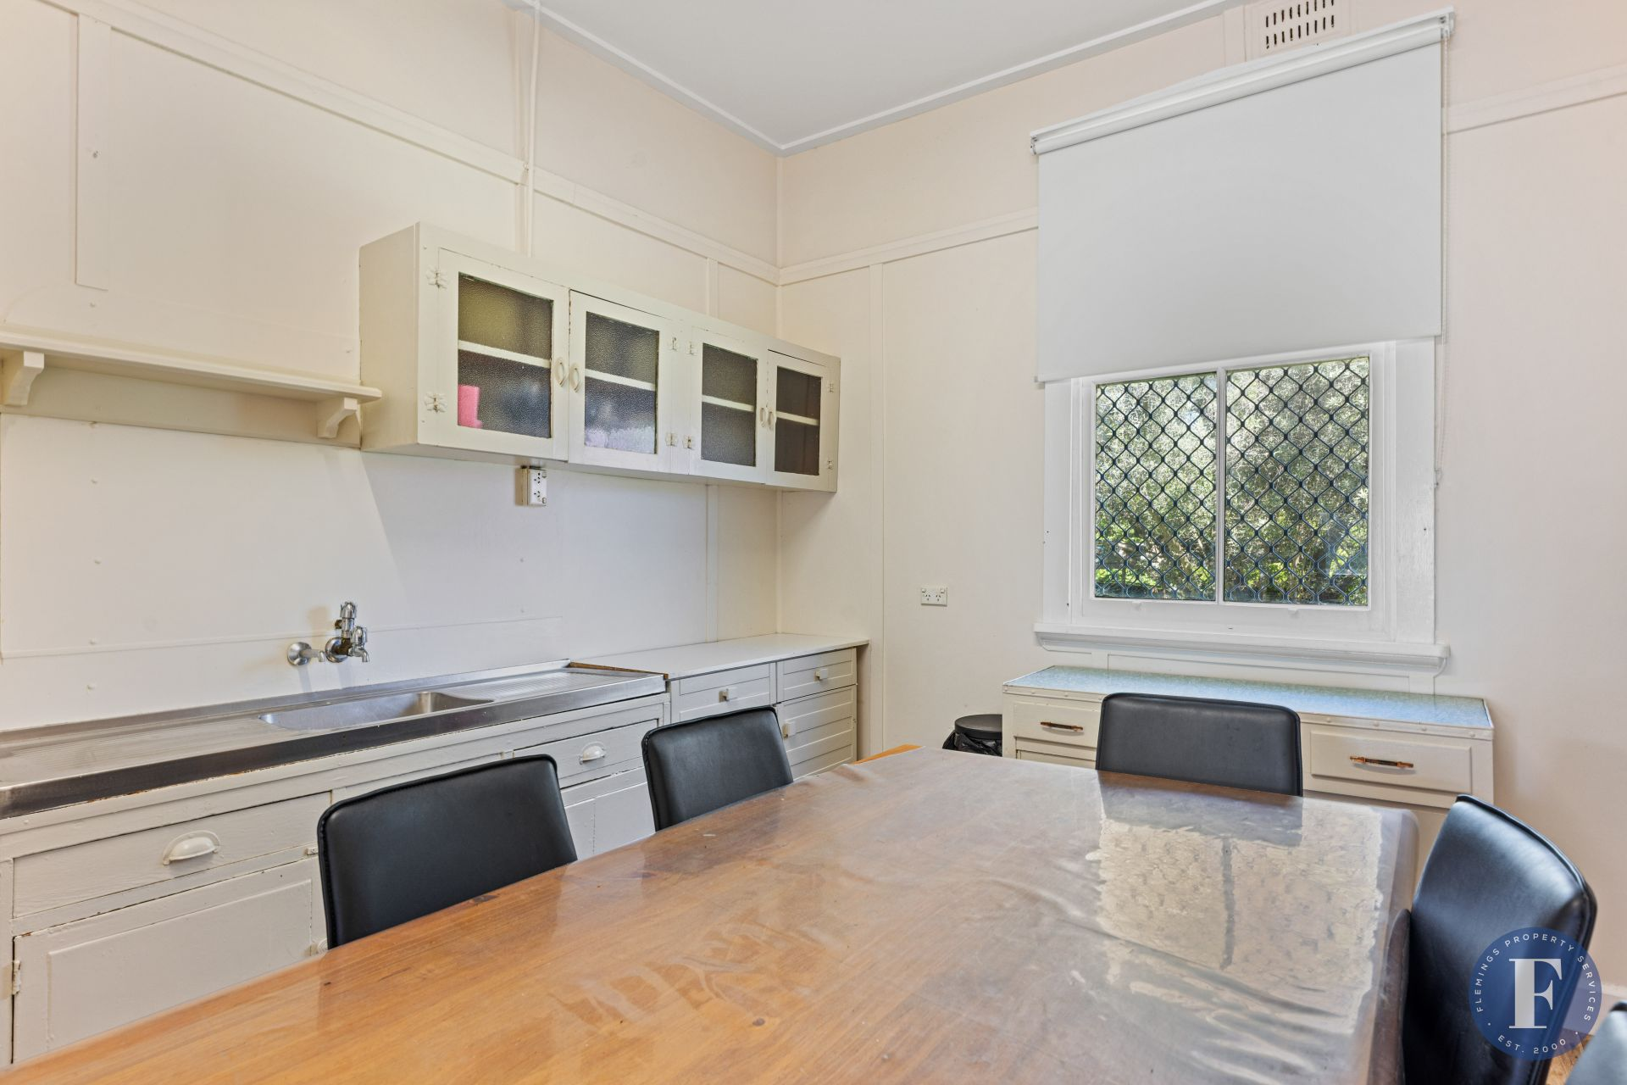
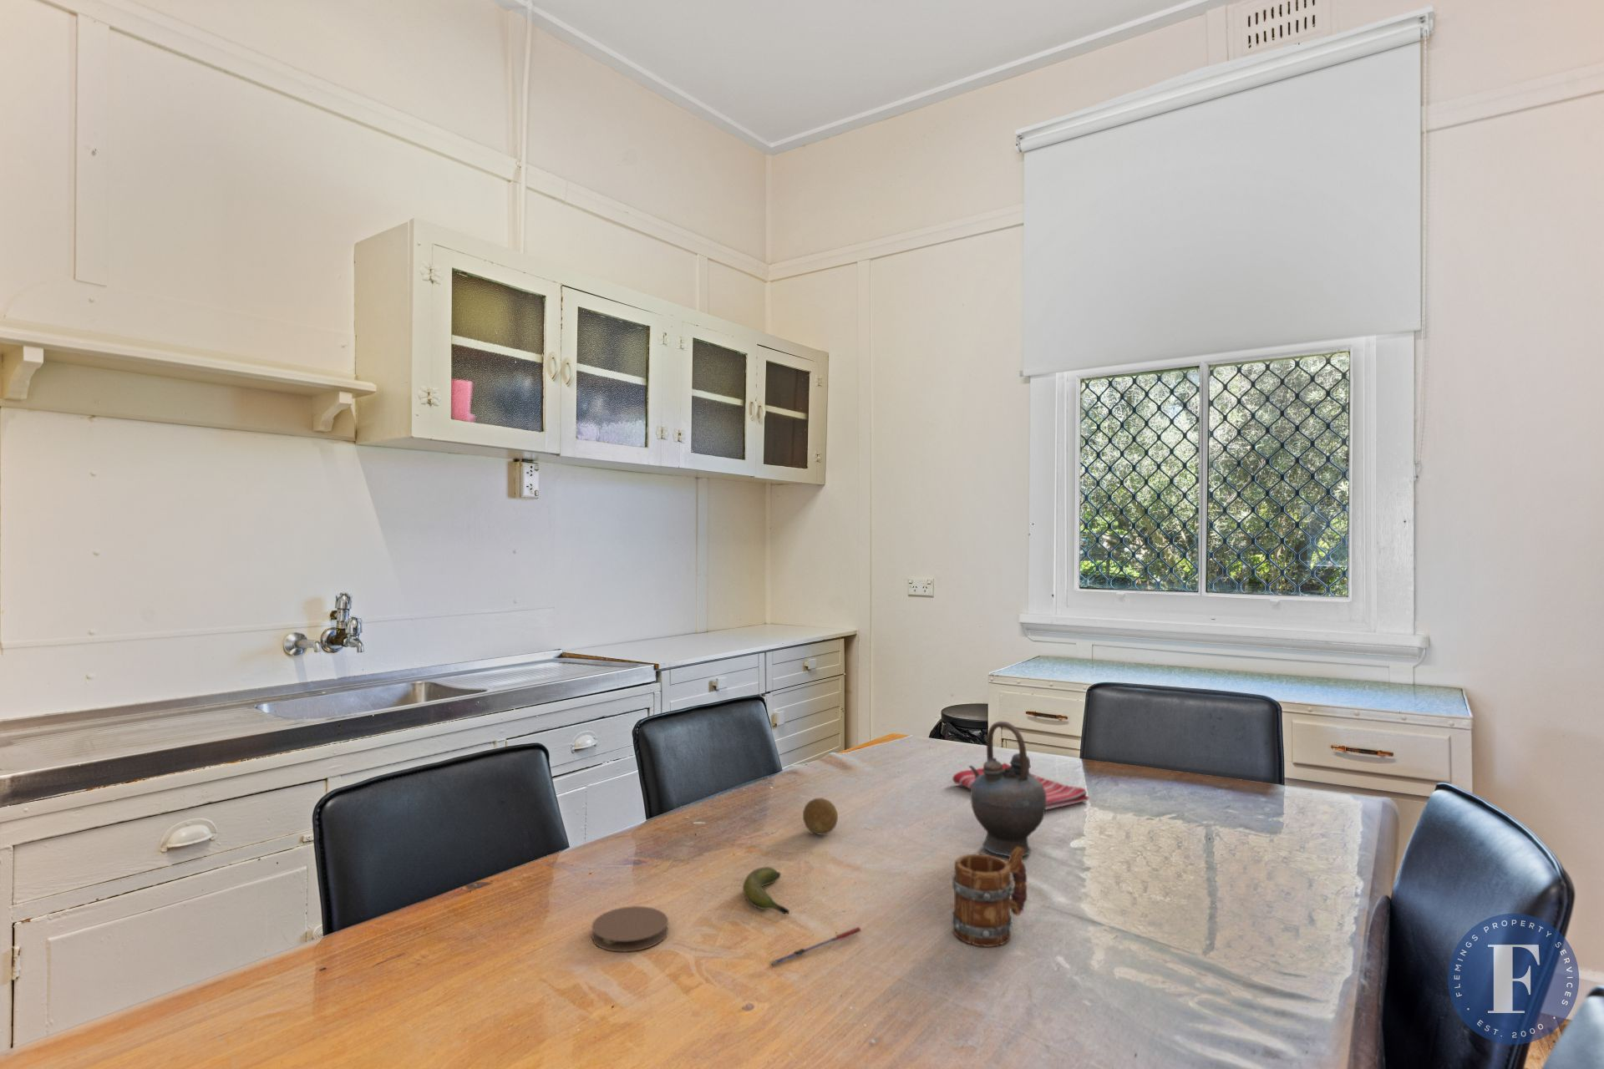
+ banana (767, 884)
+ teapot (1001, 784)
+ fruit (820, 816)
+ pen (816, 945)
+ mug (992, 892)
+ coaster (630, 928)
+ dish towel (1030, 773)
